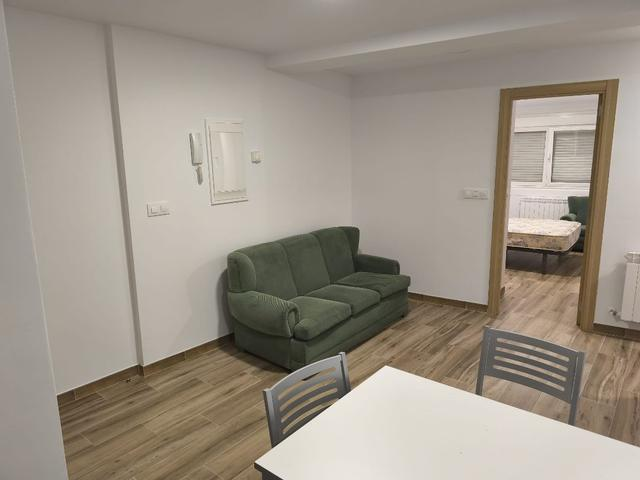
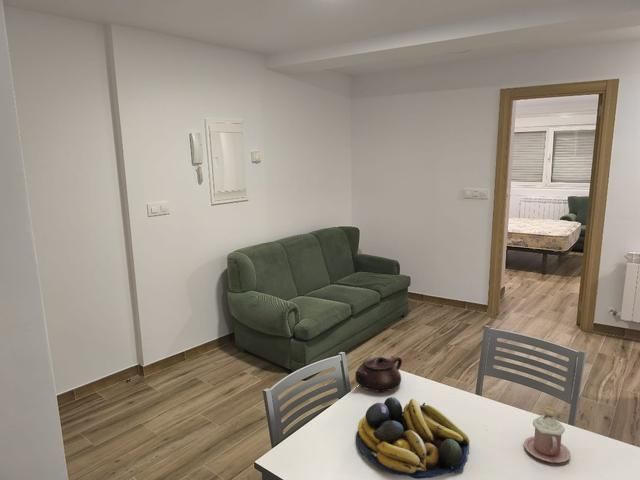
+ mug (548, 429)
+ fruit bowl (410, 424)
+ teapot (379, 371)
